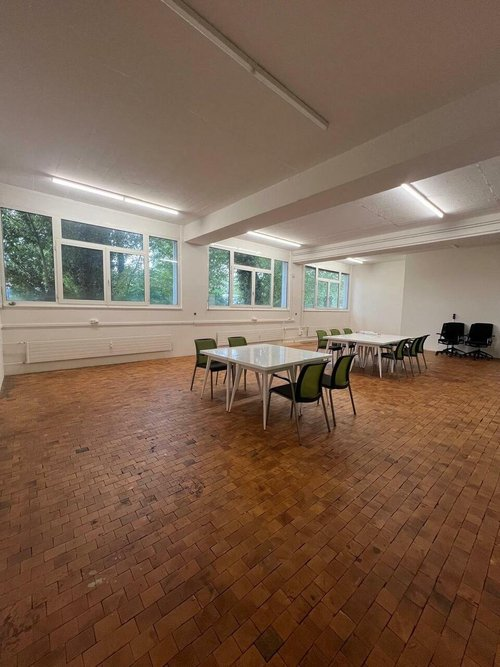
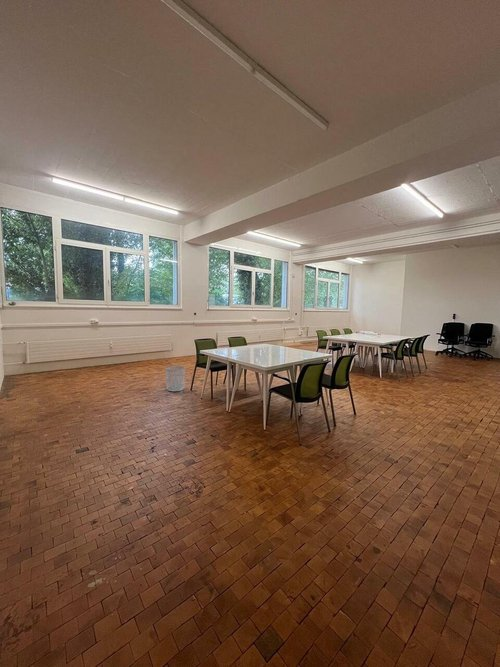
+ waste bin (175, 378)
